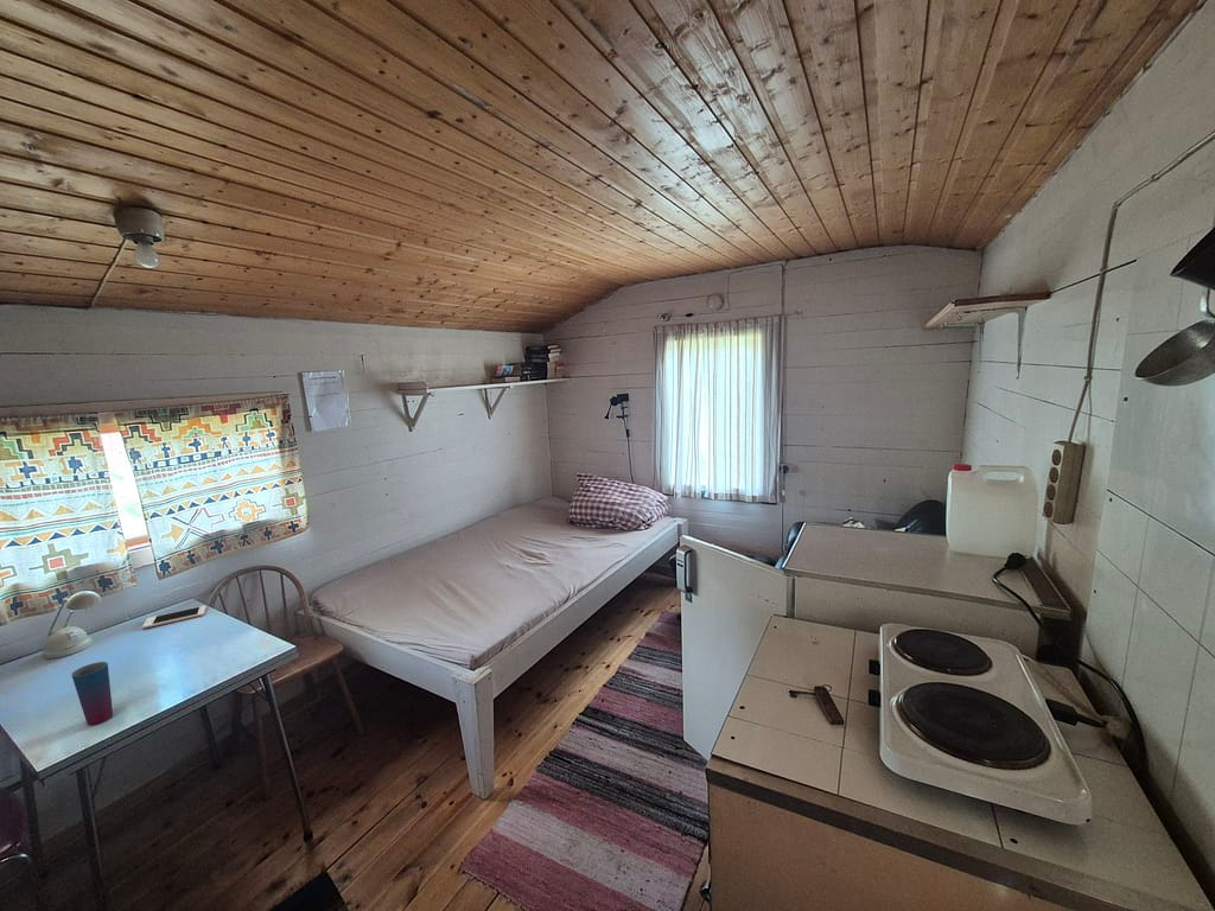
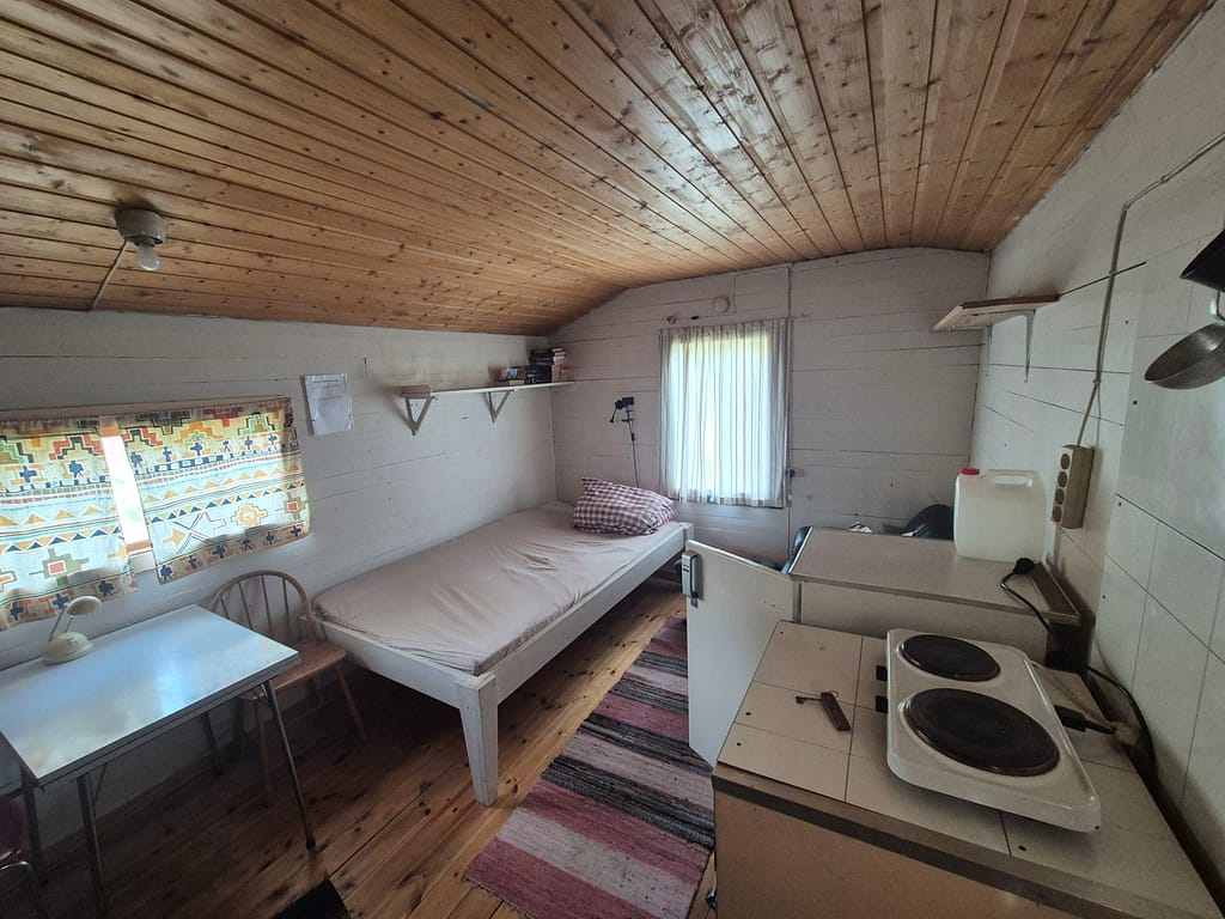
- cup (95, 694)
- cell phone (176, 616)
